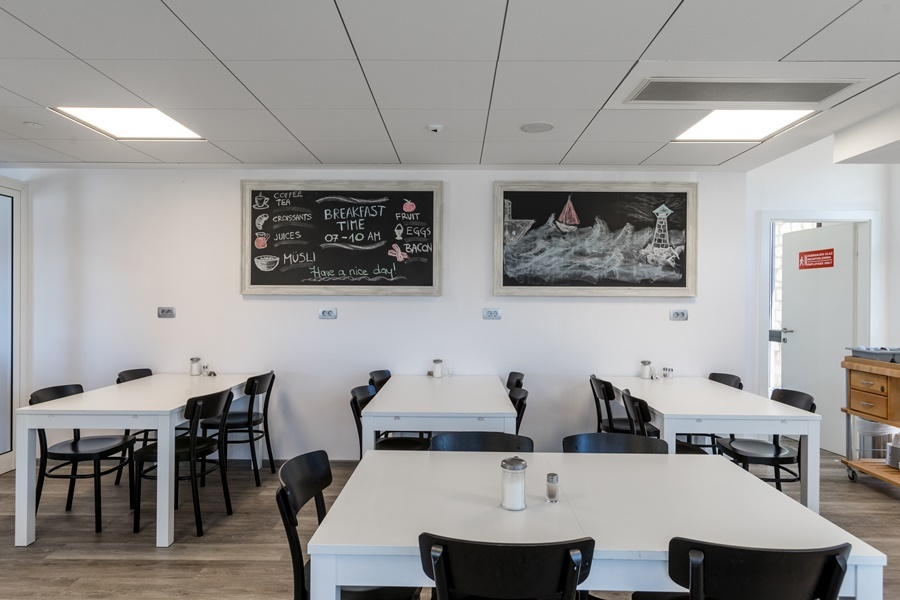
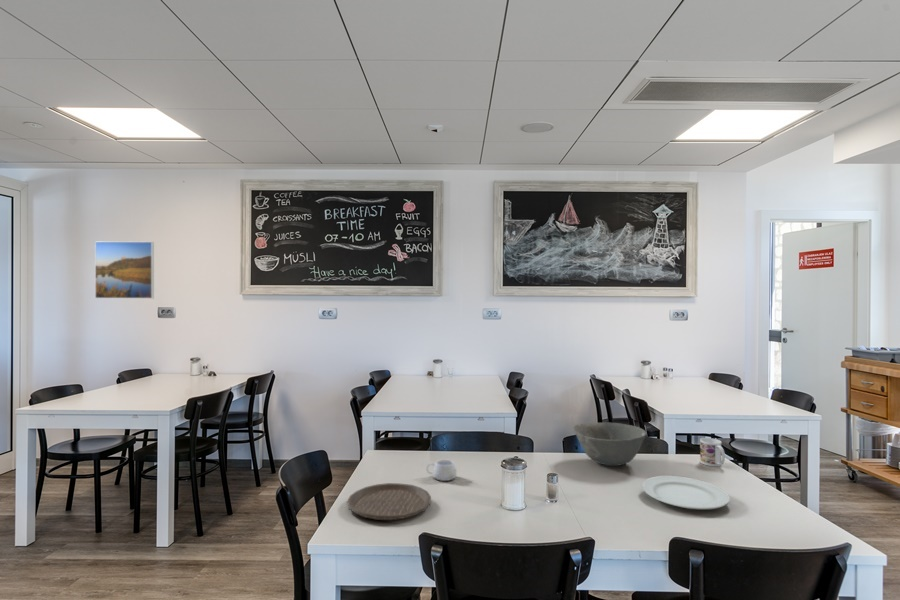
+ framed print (124, 270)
+ chinaware (684, 494)
+ bowl (608, 446)
+ plate (389, 501)
+ mug (713, 453)
+ mug (441, 469)
